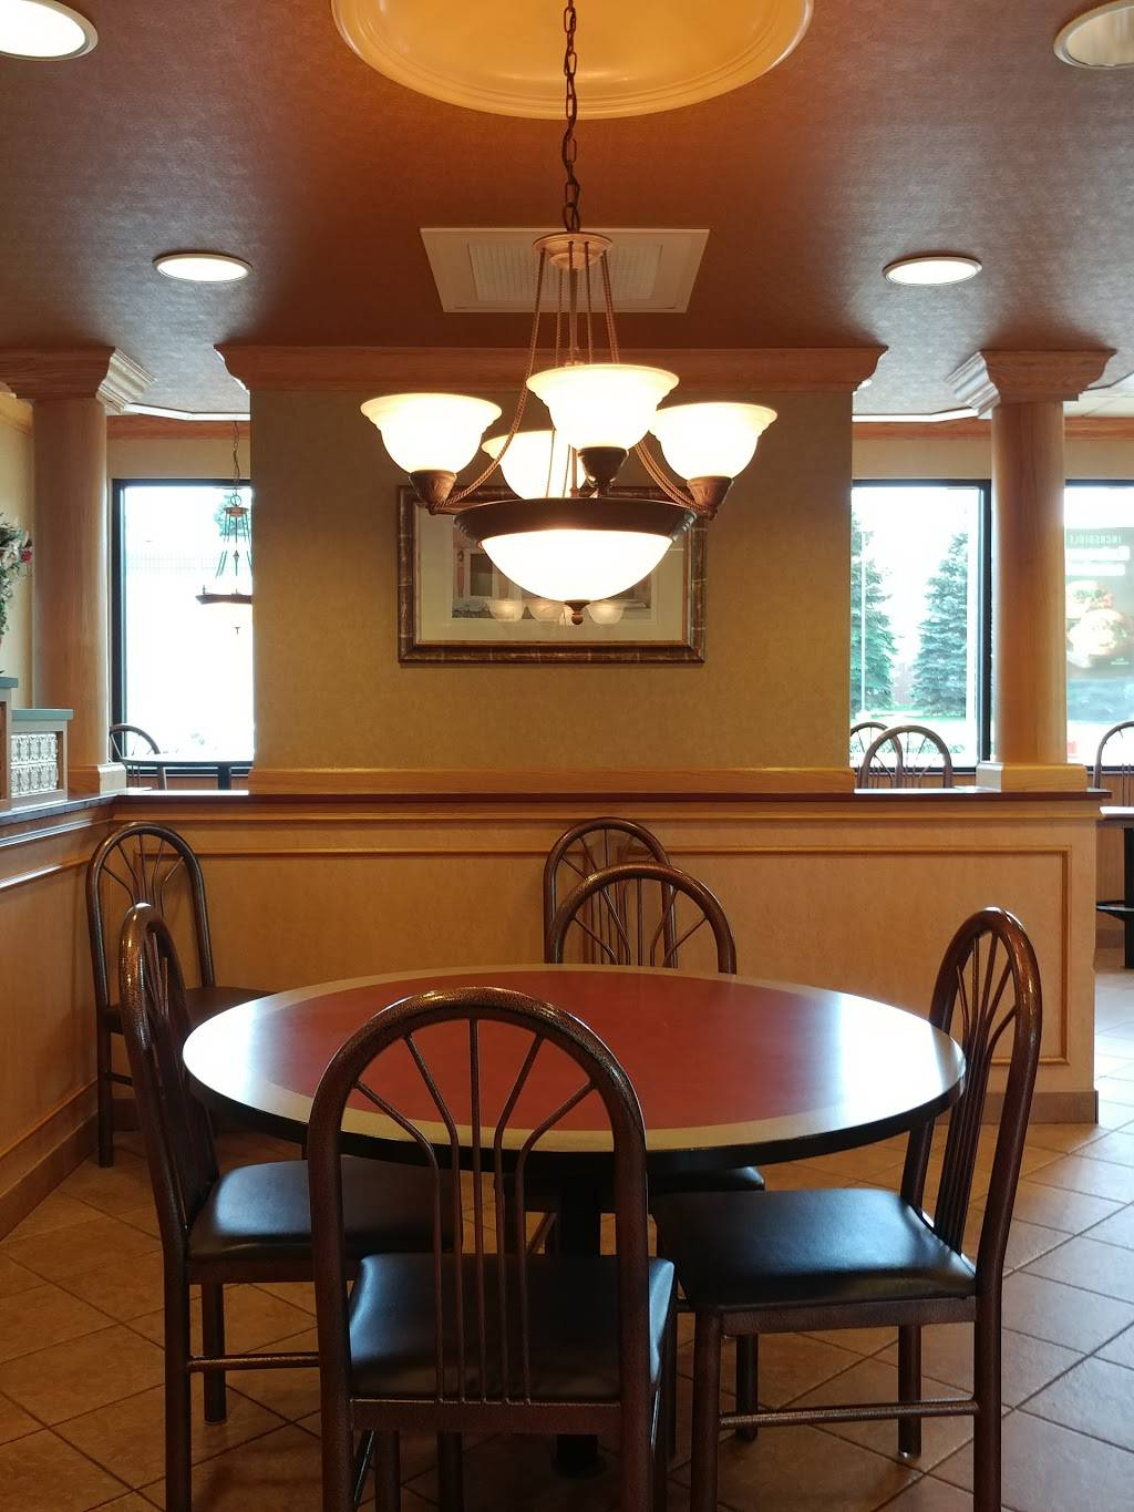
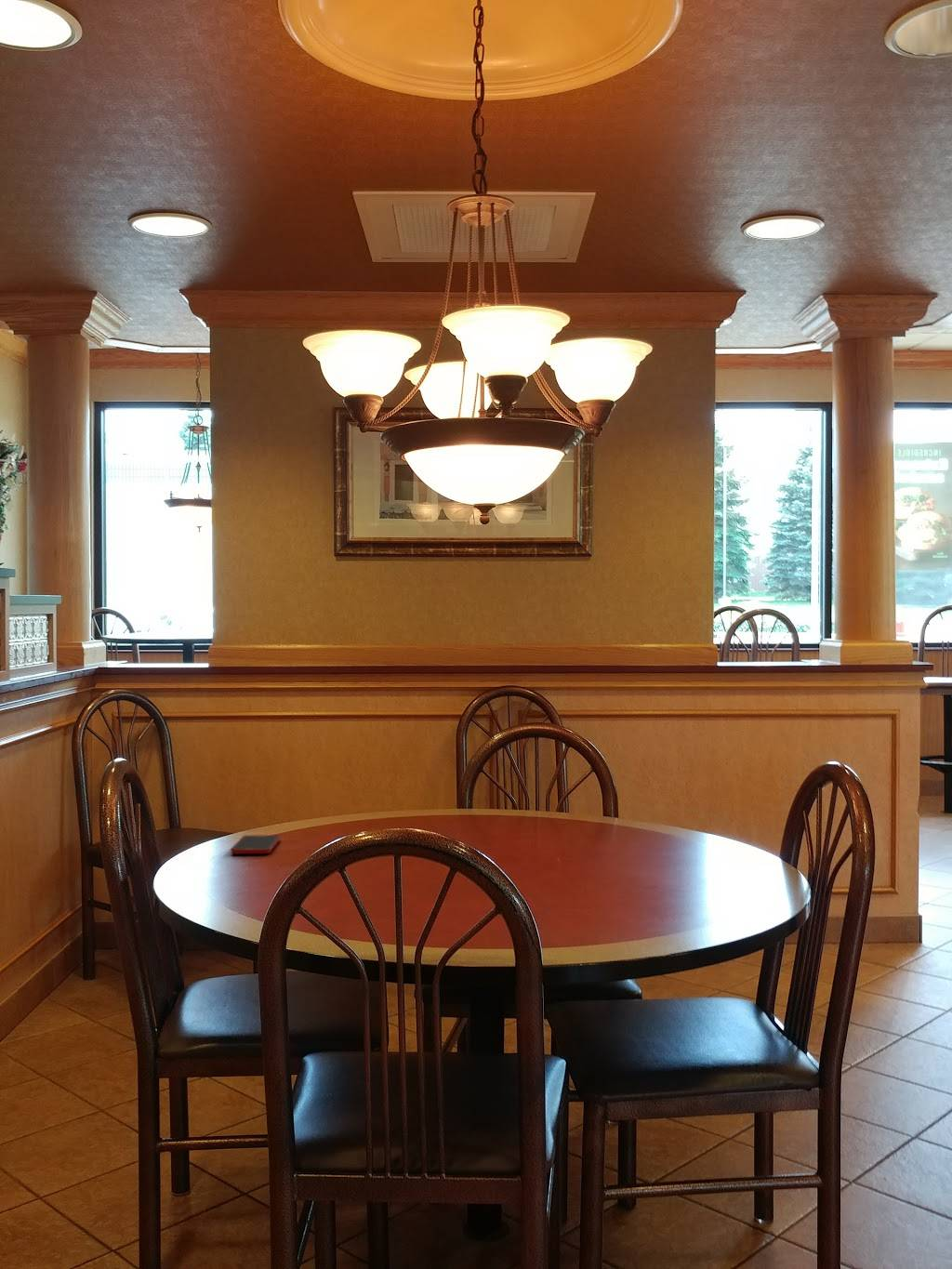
+ cell phone (256, 844)
